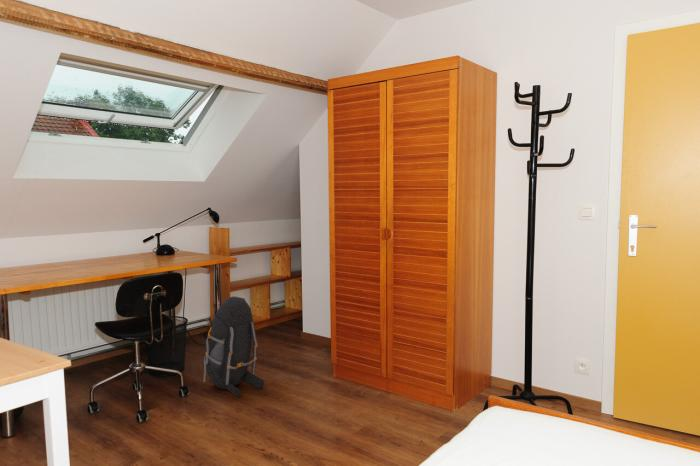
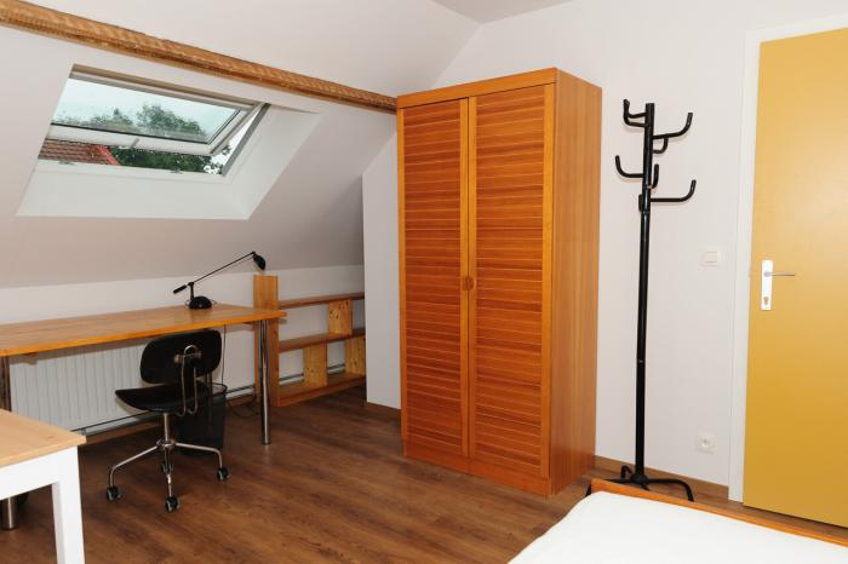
- backpack (231, 342)
